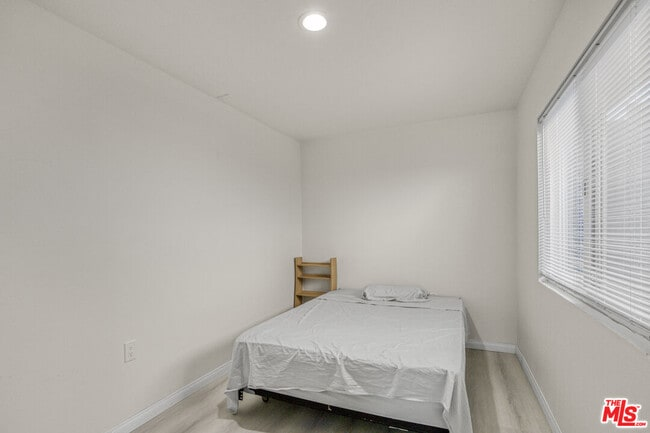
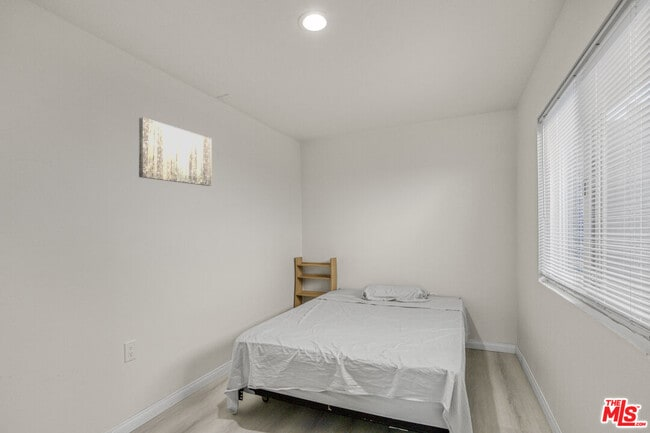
+ wall art (179, 155)
